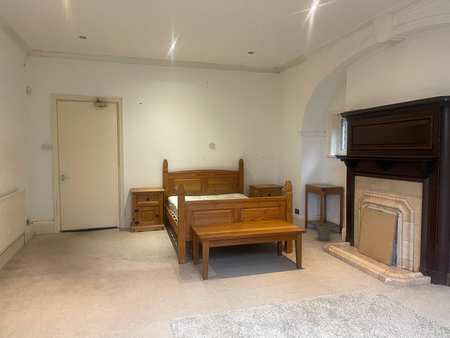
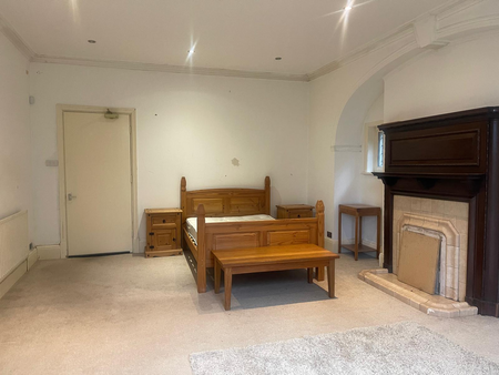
- bucket (324, 227)
